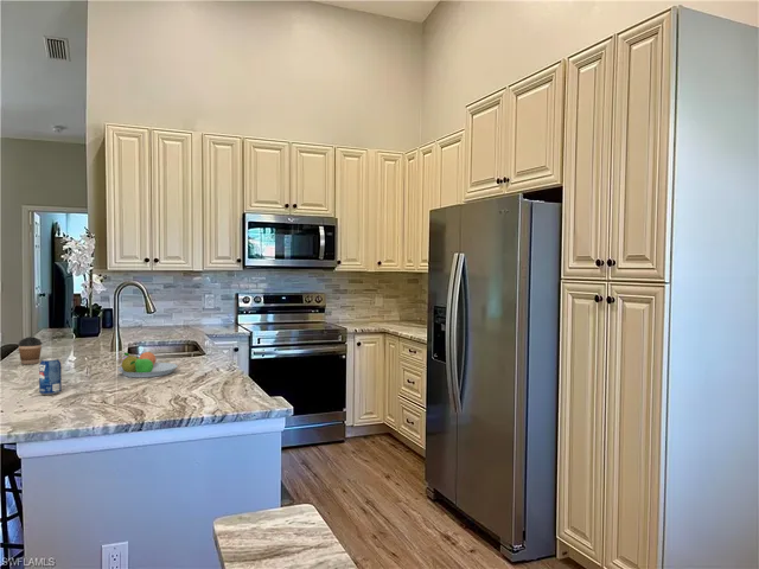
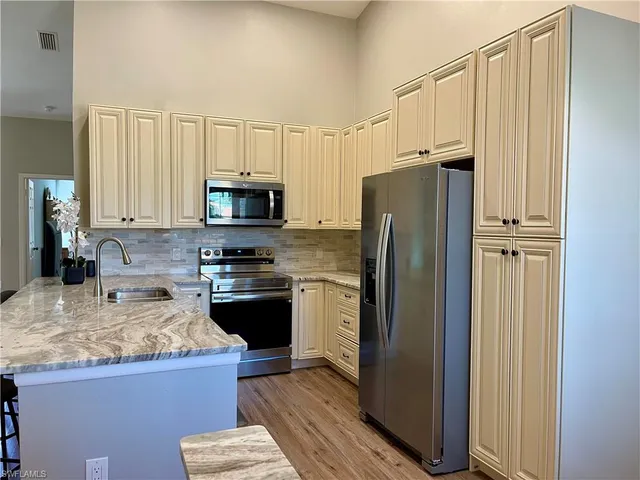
- fruit bowl (146, 362)
- coffee cup (30, 350)
- beverage can (50, 376)
